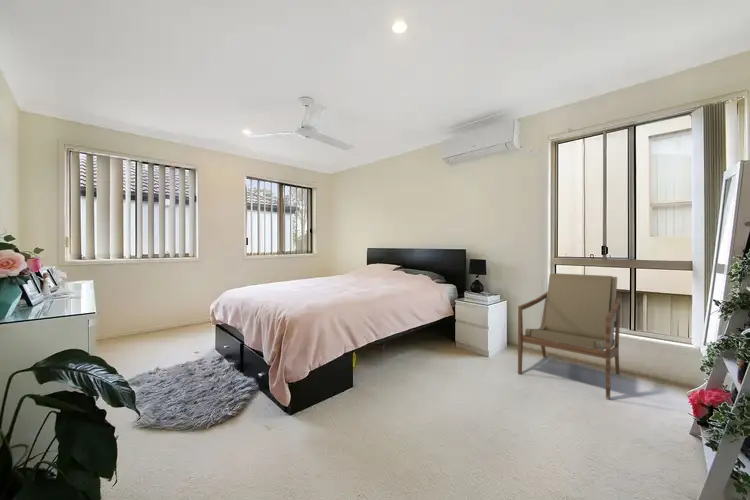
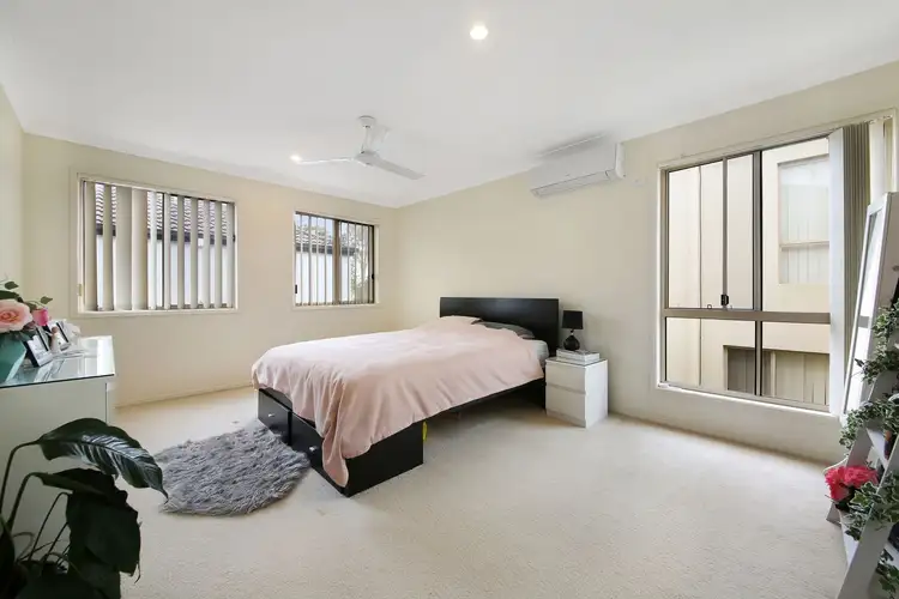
- armchair (572, 324)
